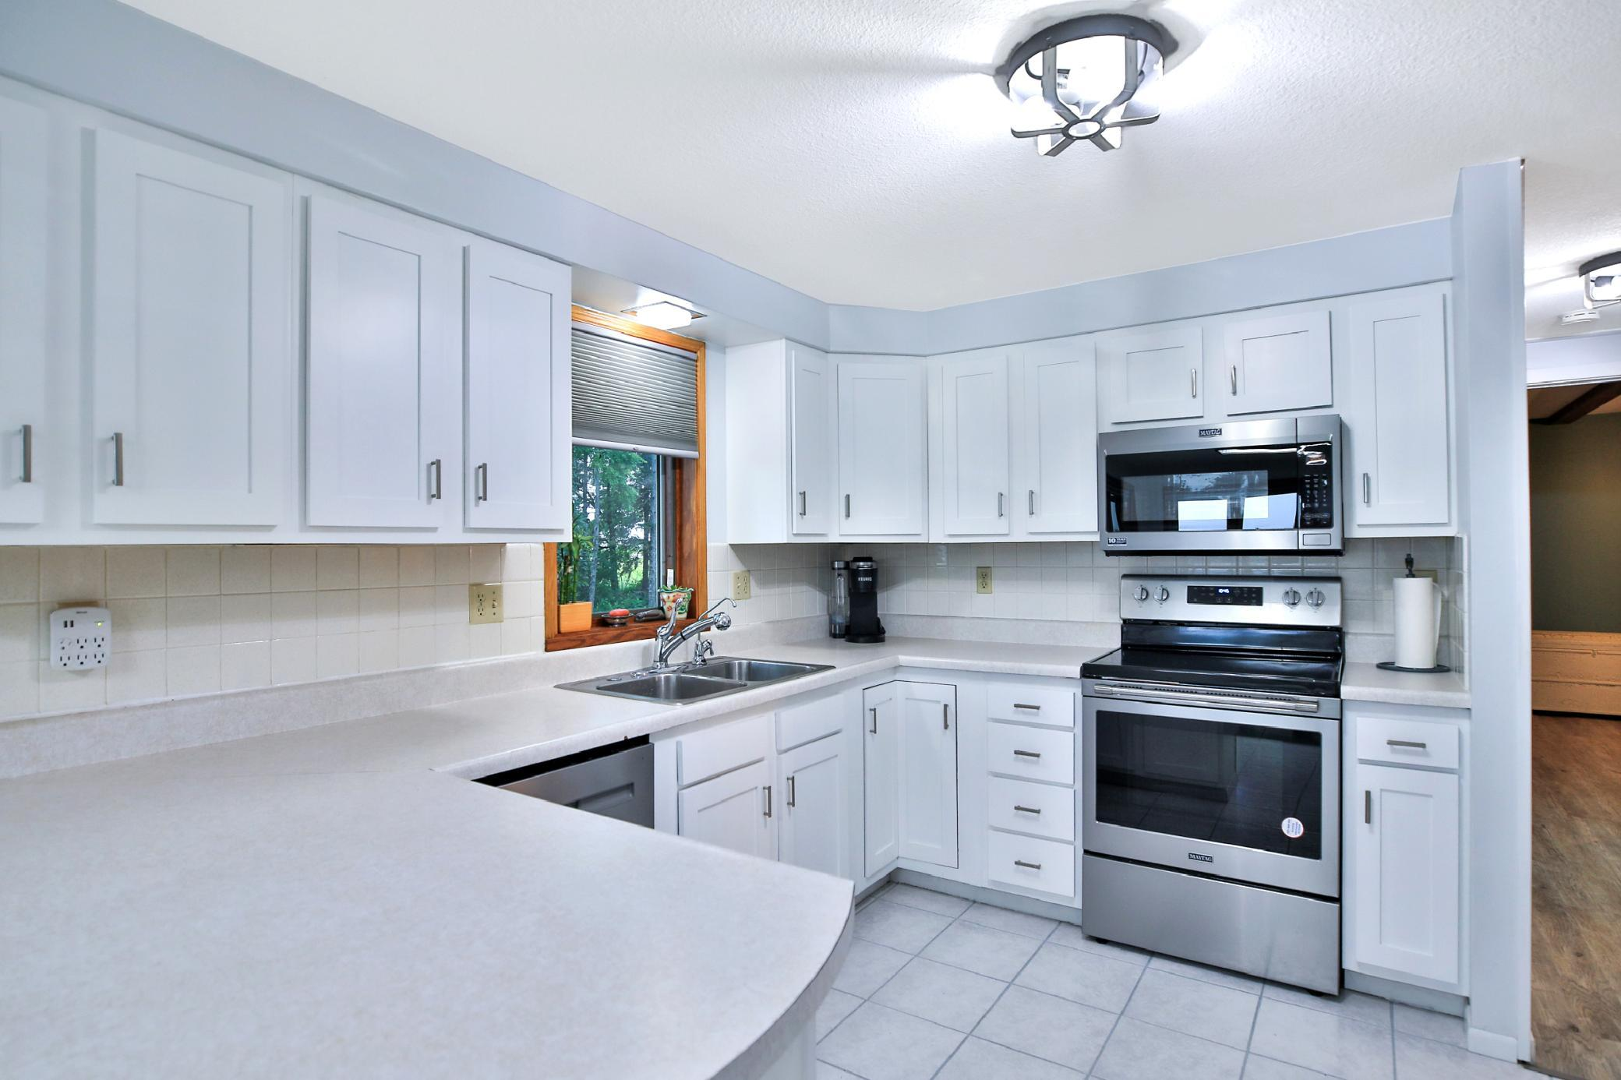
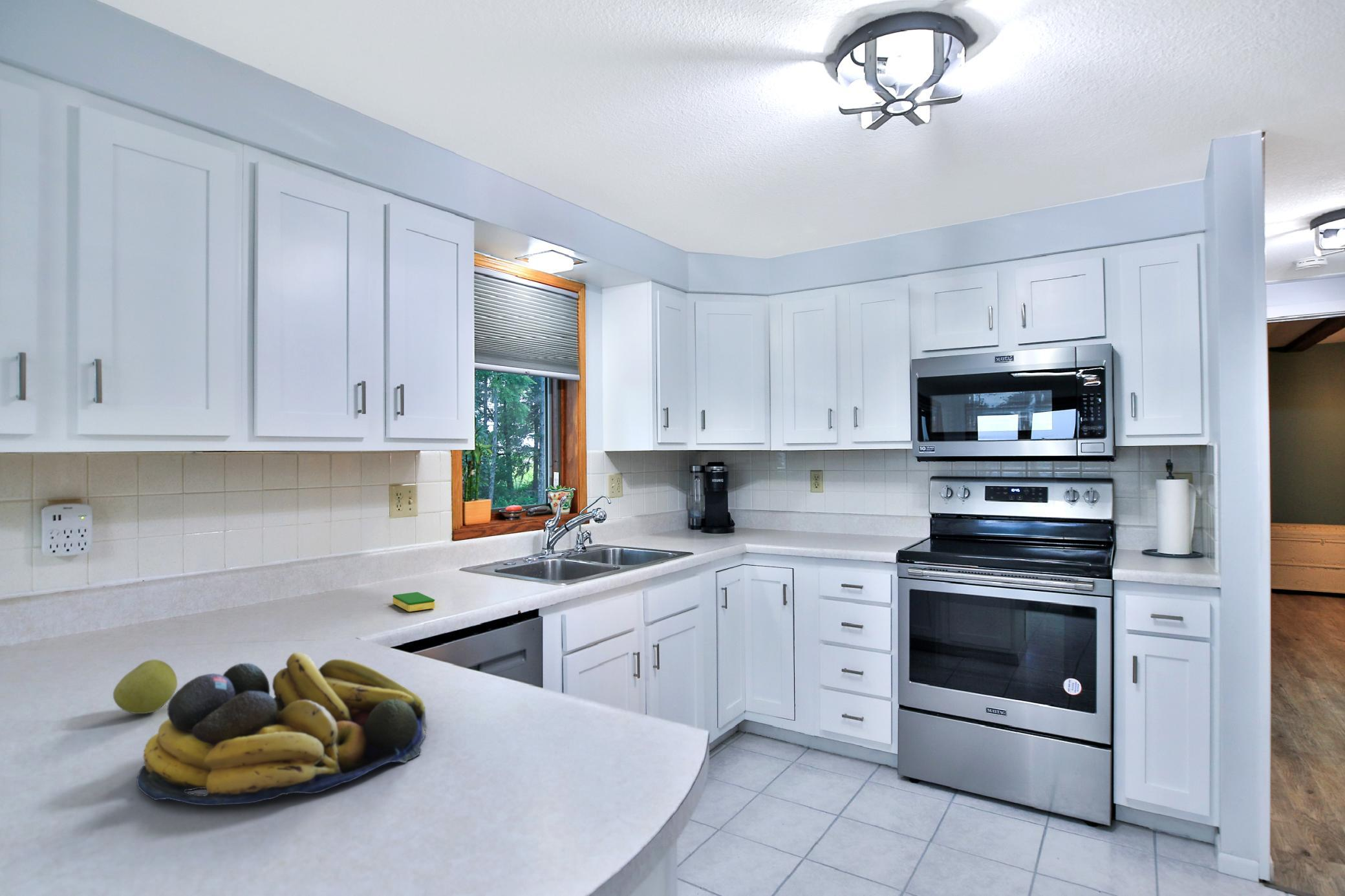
+ dish sponge (413, 601)
+ apple (145, 687)
+ fruit bowl (293, 705)
